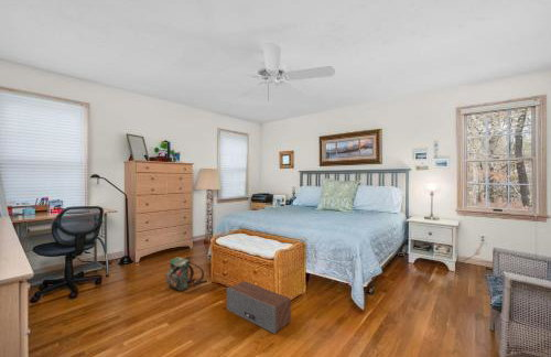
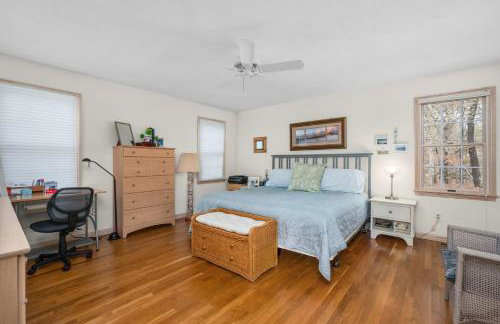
- backpack (186, 271)
- speaker (257, 304)
